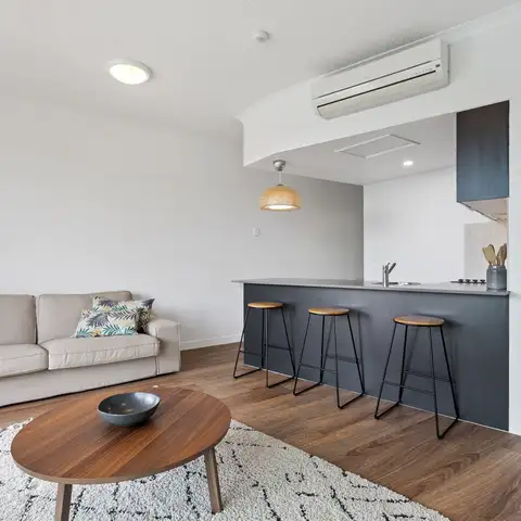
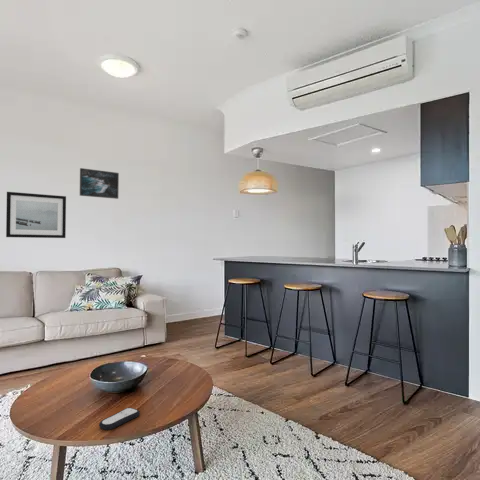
+ remote control (119, 418)
+ wall art (37, 215)
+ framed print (99, 183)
